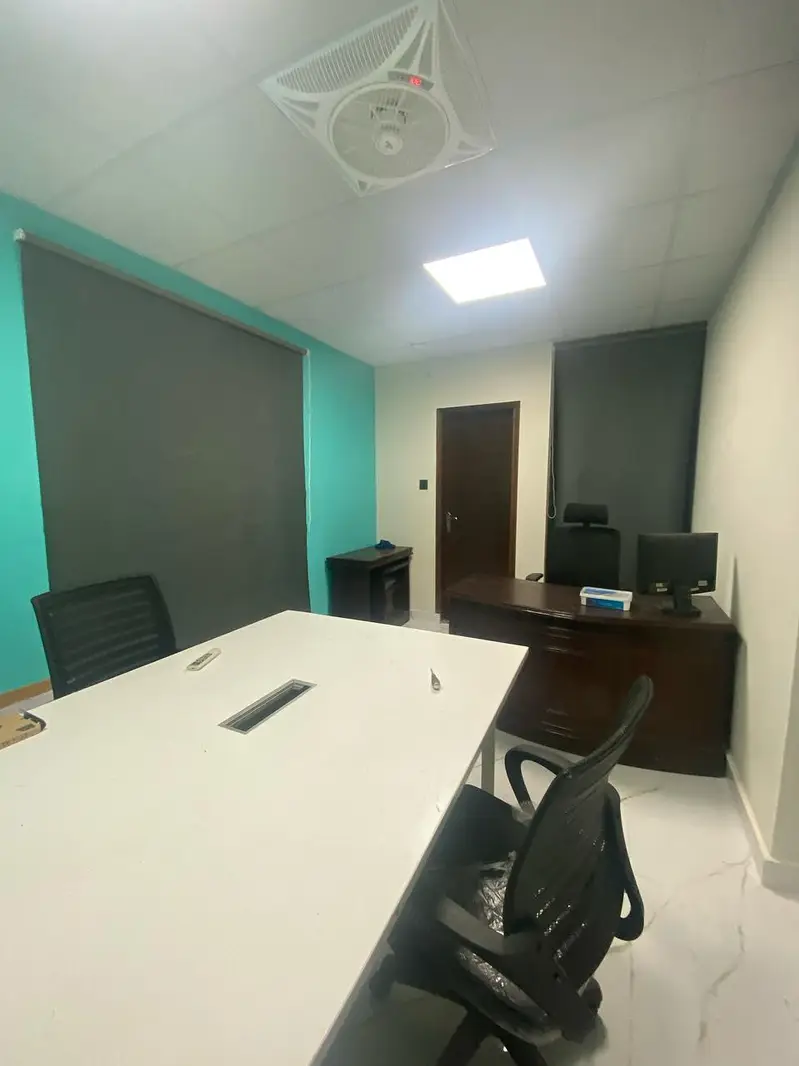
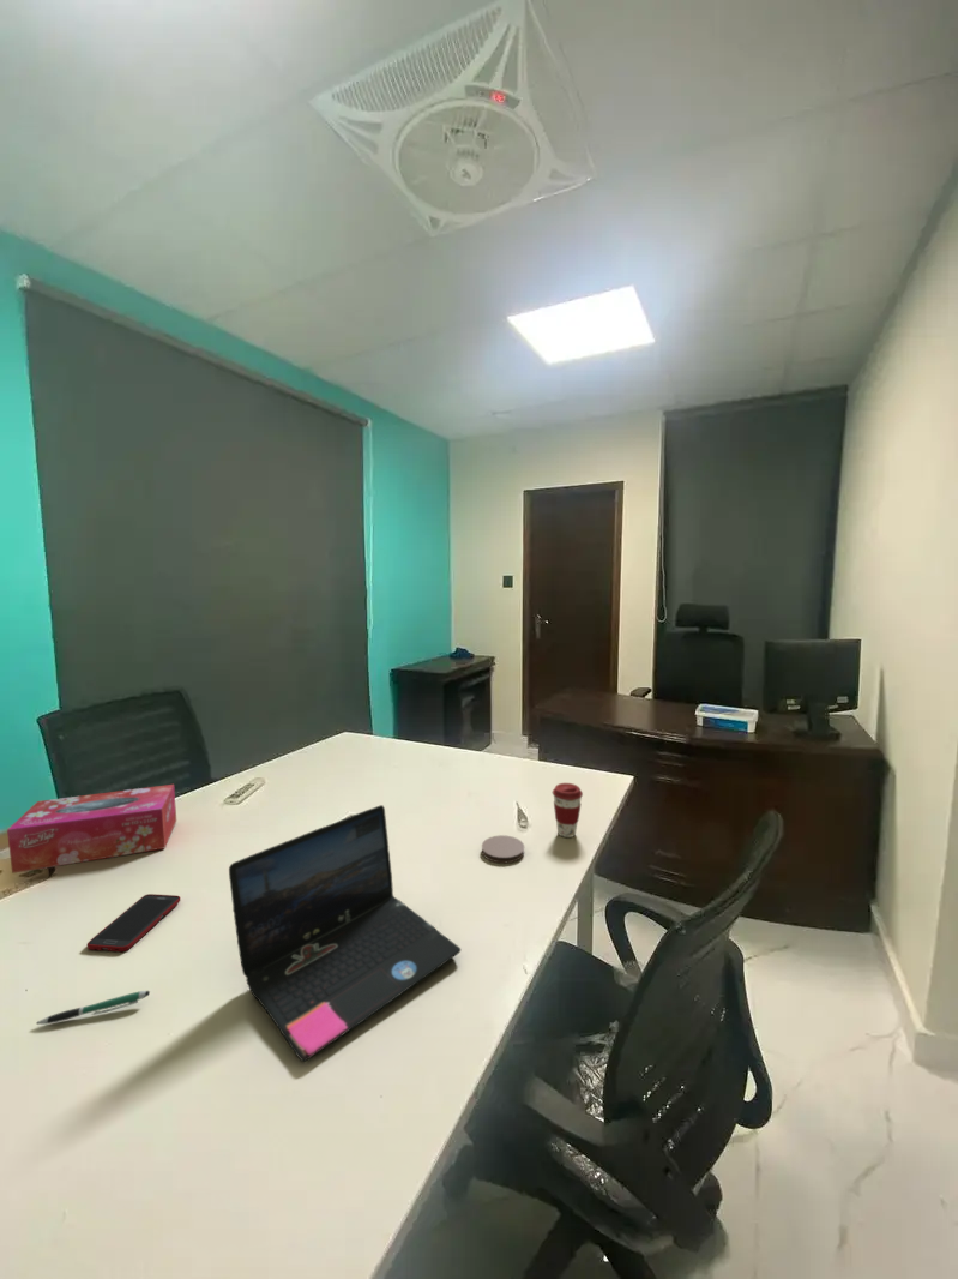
+ tissue box (100, 824)
+ pen (94, 1007)
+ coaster (502, 848)
+ laptop (349, 911)
+ coffee cup (566, 810)
+ cell phone (137, 920)
